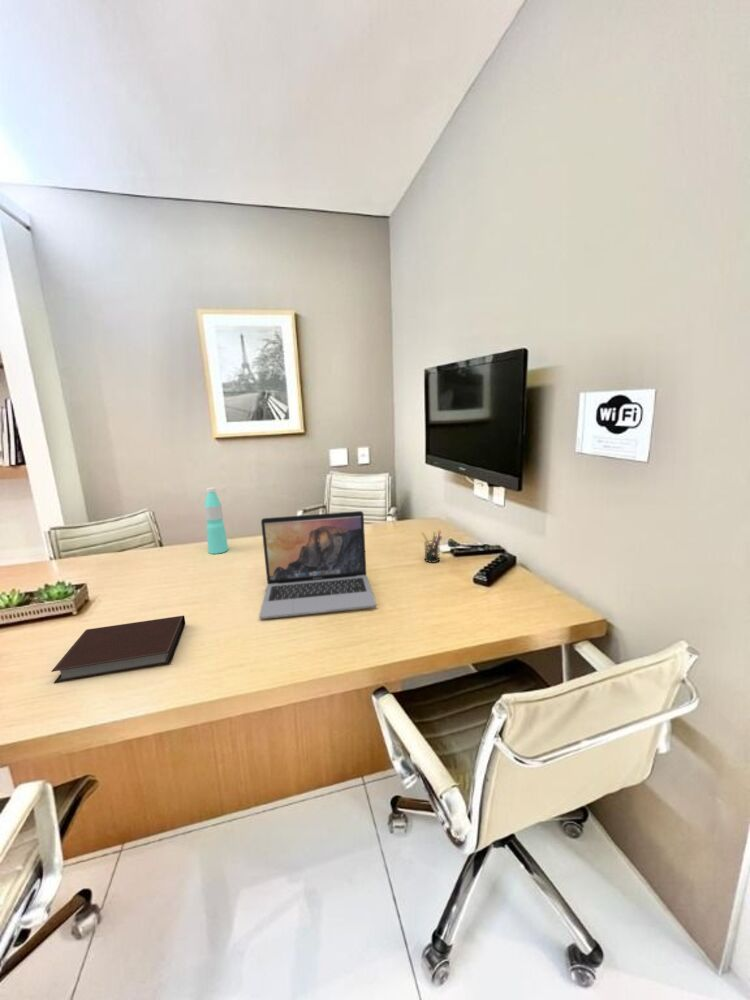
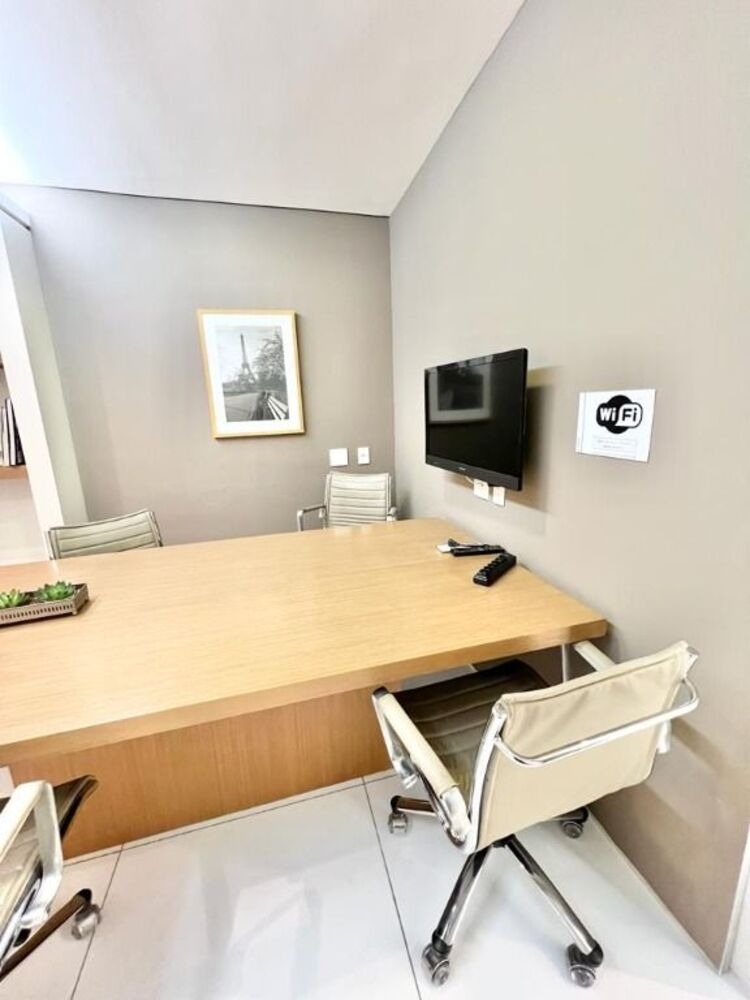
- laptop (315, 561)
- pen holder (433, 544)
- water bottle (214, 519)
- notebook (126, 644)
